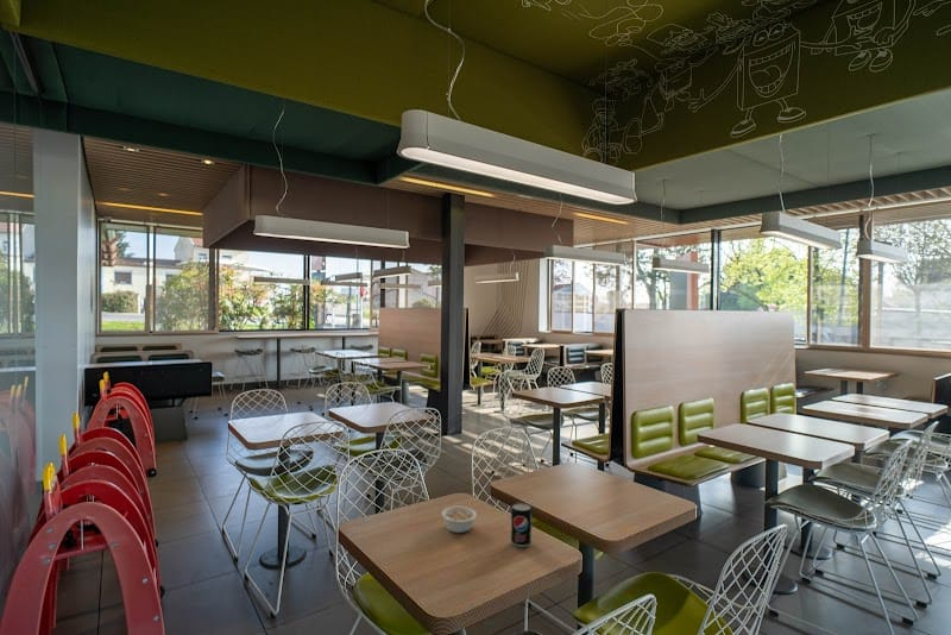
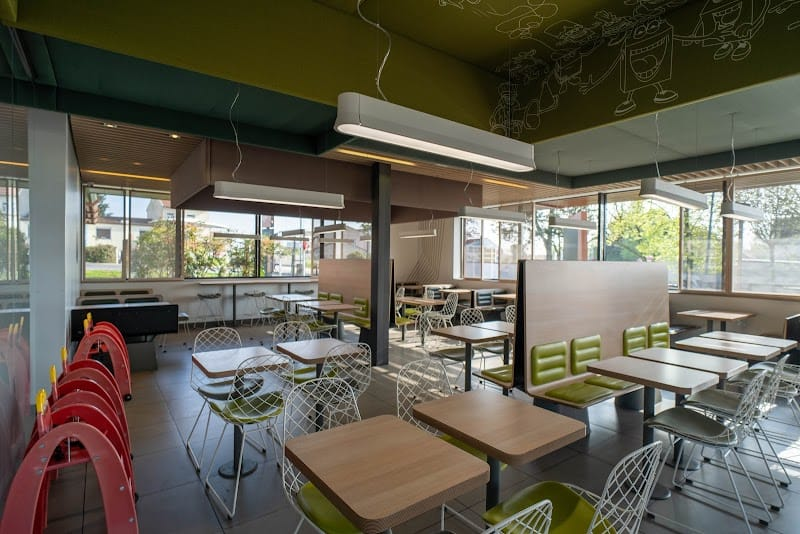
- beverage can (521, 524)
- legume (459, 520)
